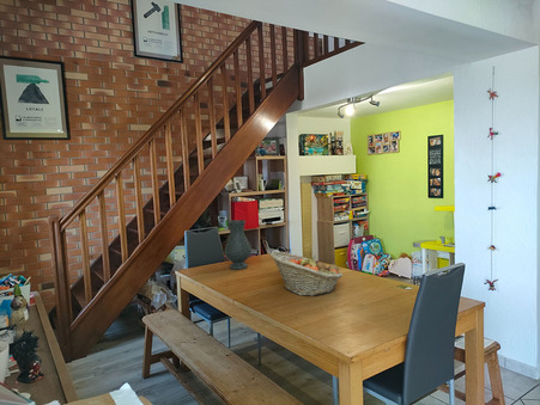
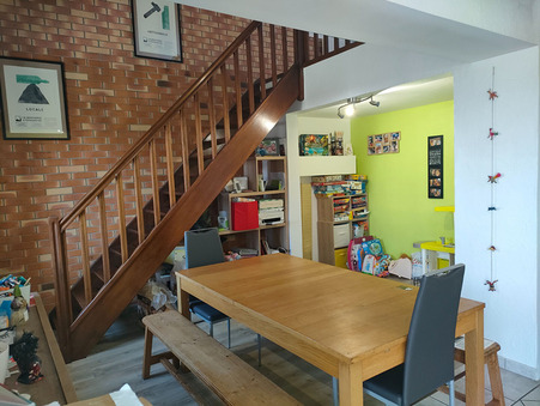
- vase (237, 244)
- fruit basket (305, 270)
